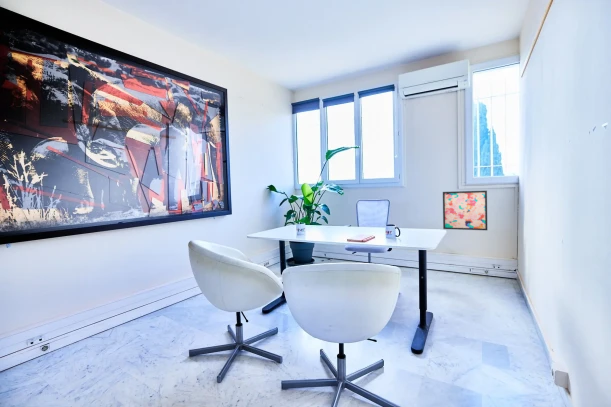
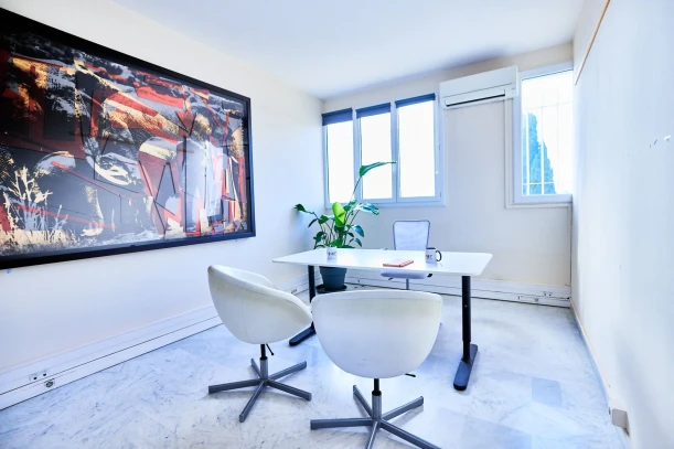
- wall art (464, 210)
